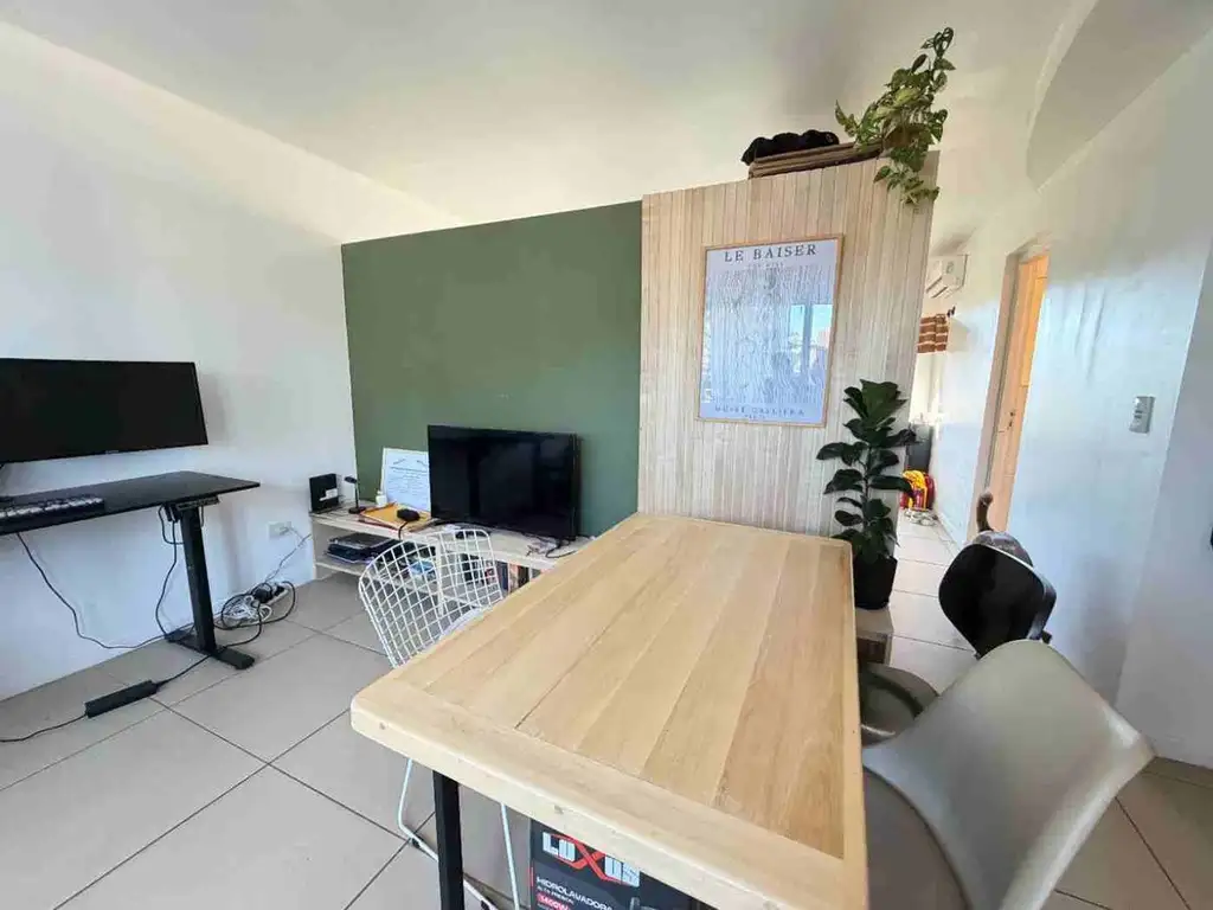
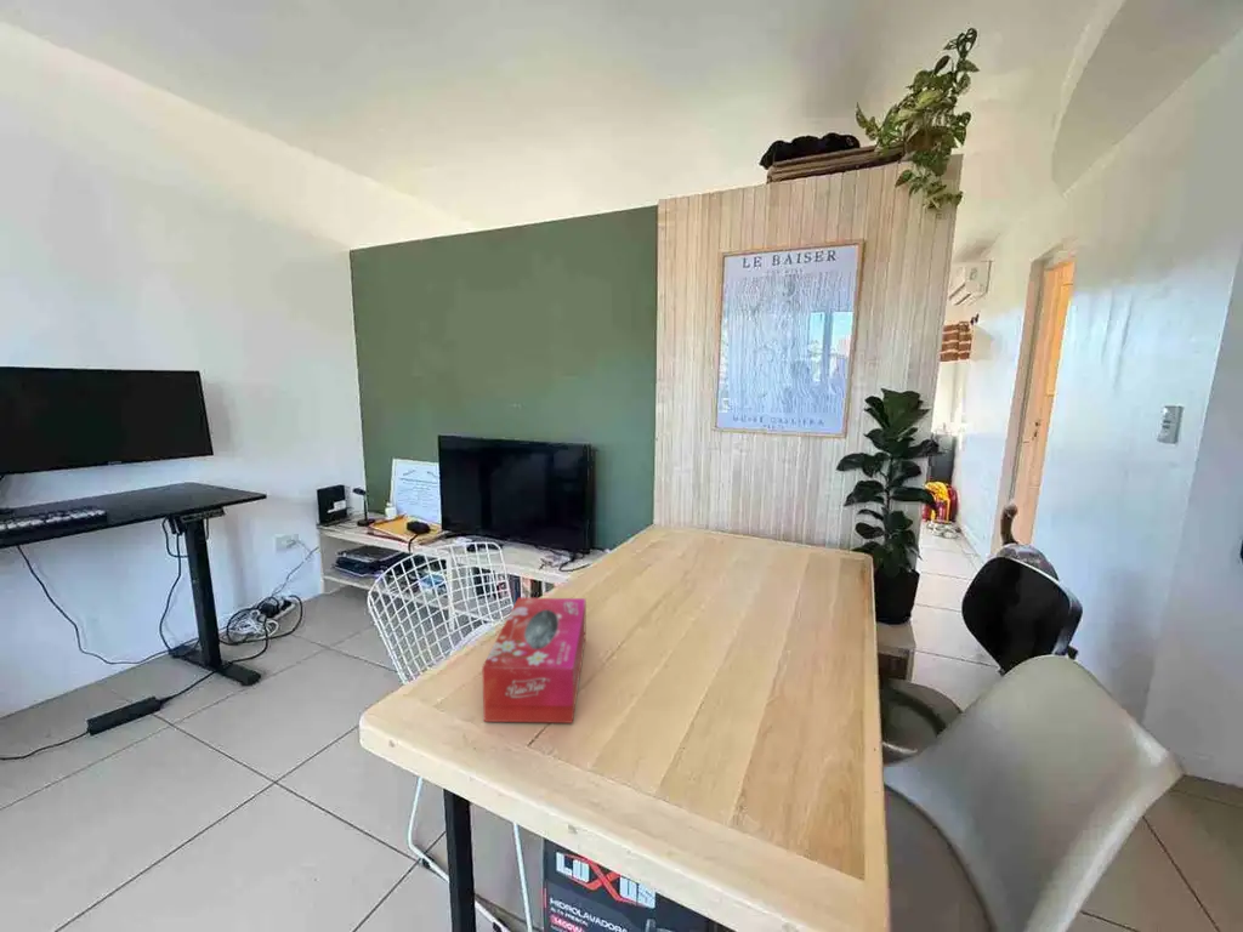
+ tissue box (541, 652)
